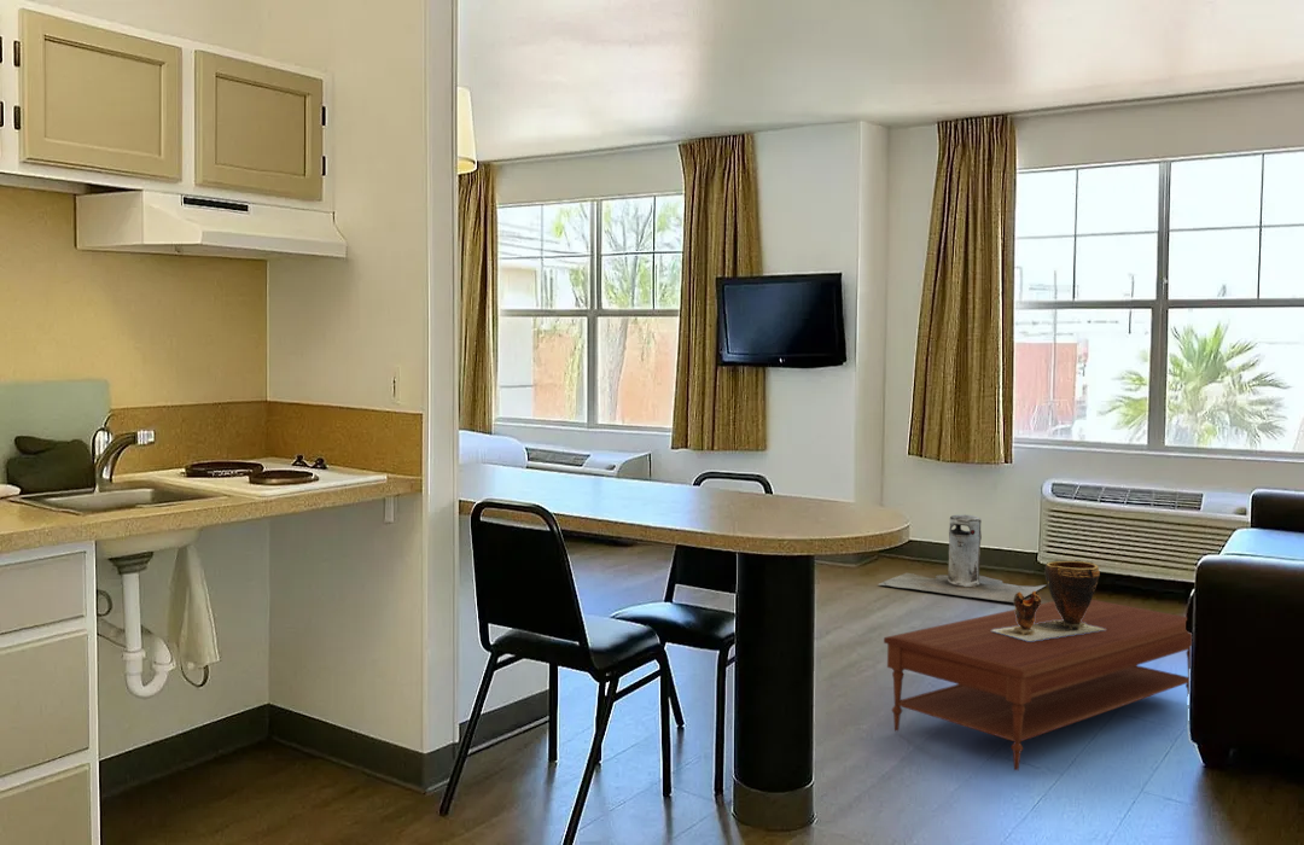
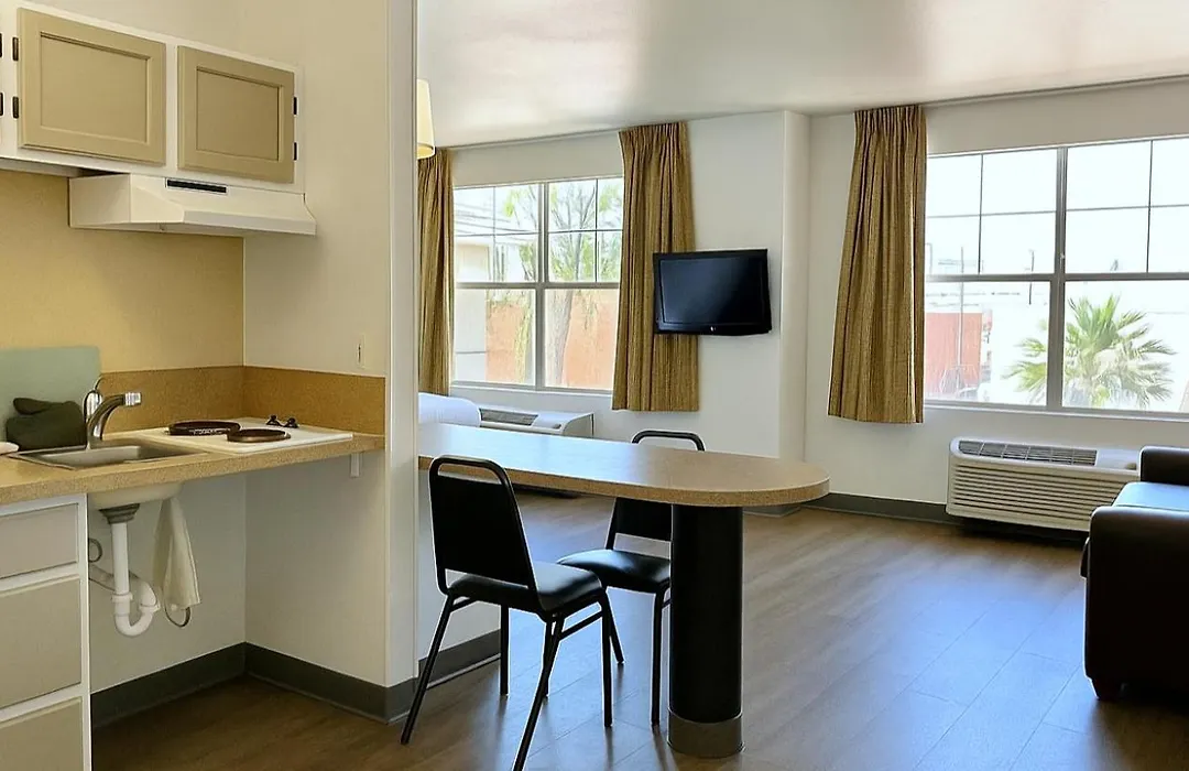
- trash can (964, 550)
- clay pot (1052, 598)
- coffee table (1050, 672)
